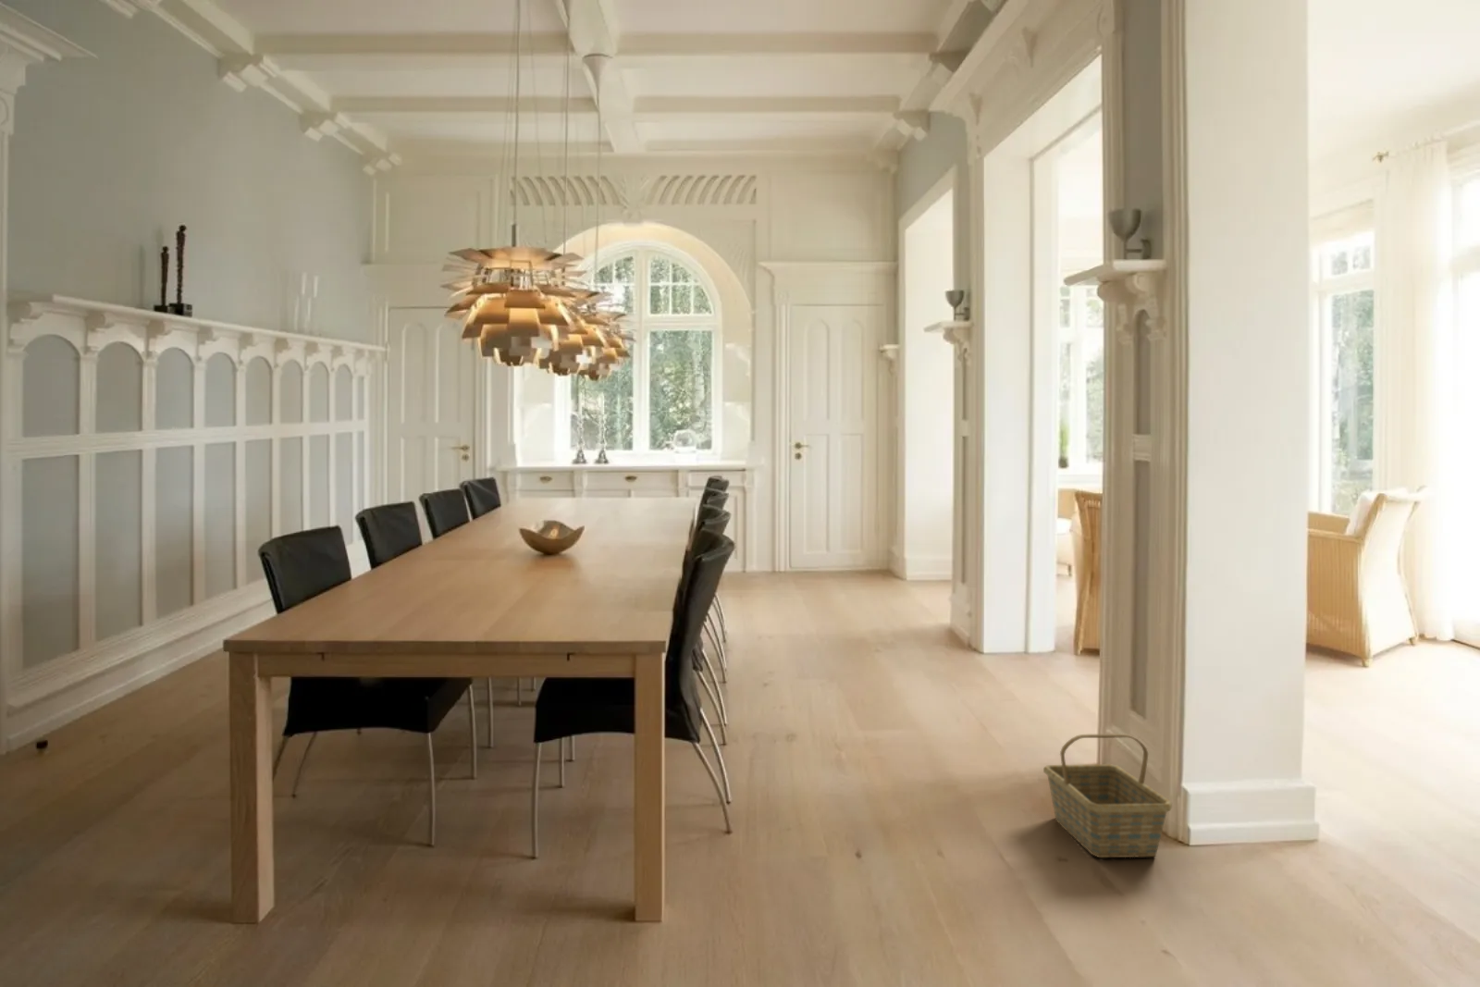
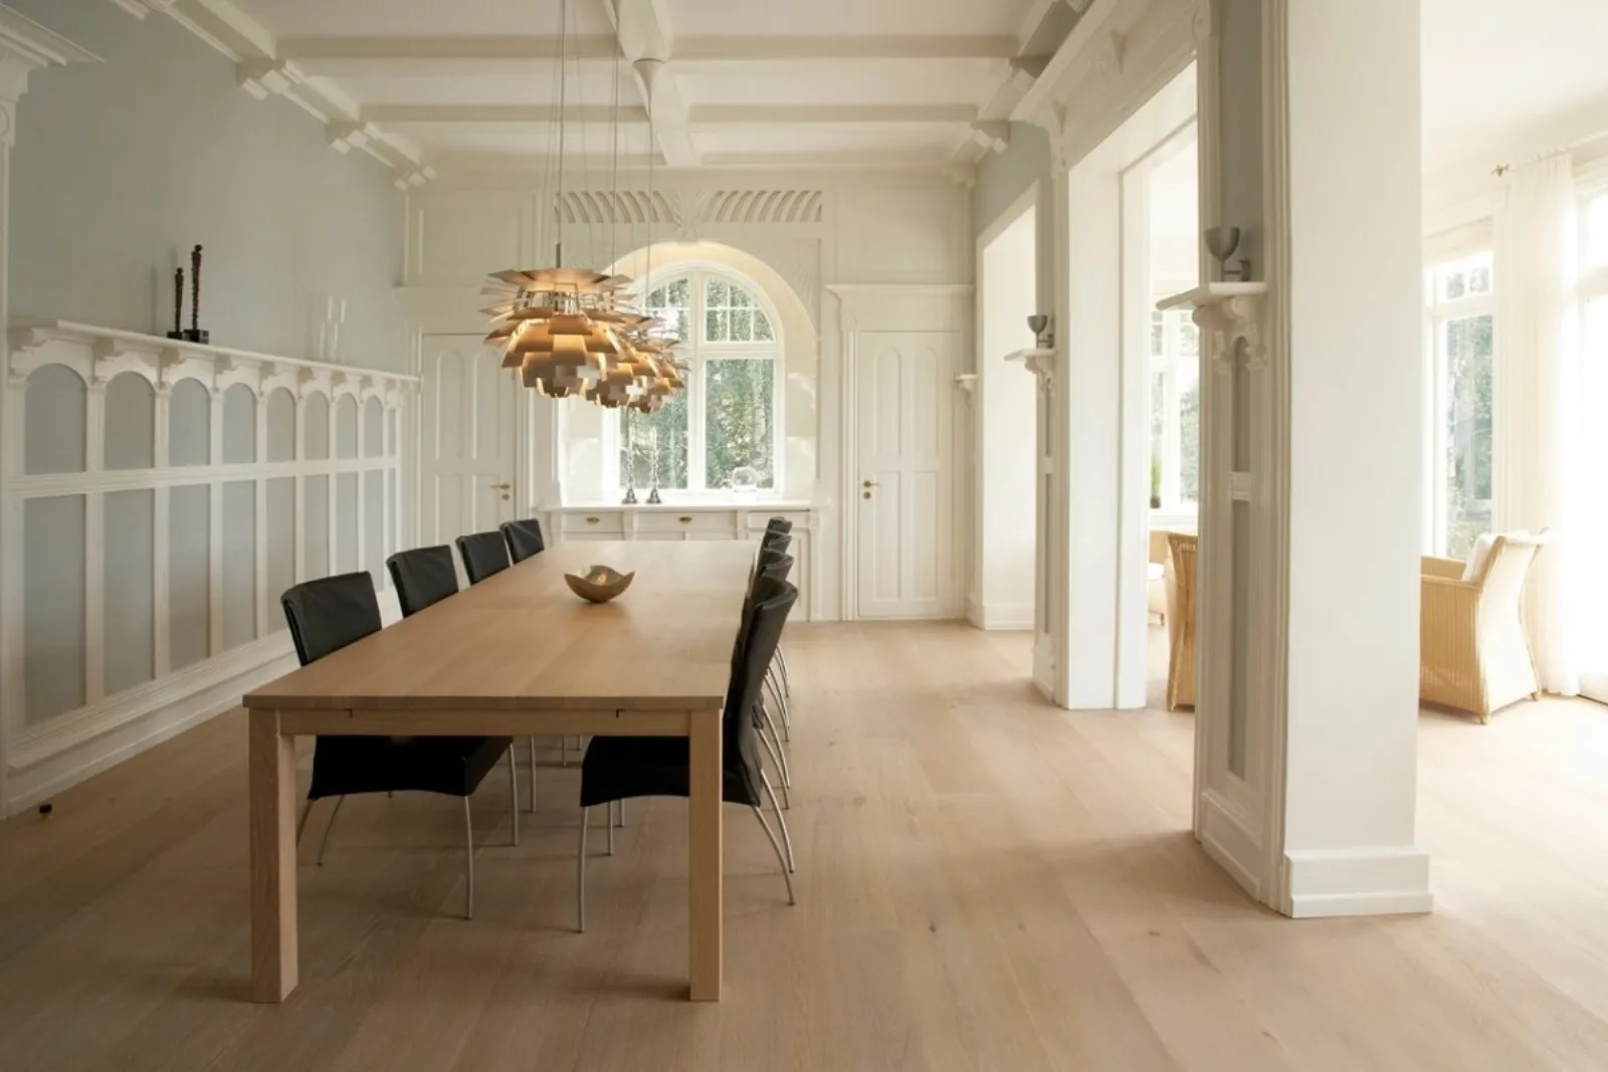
- basket (1103, 785)
